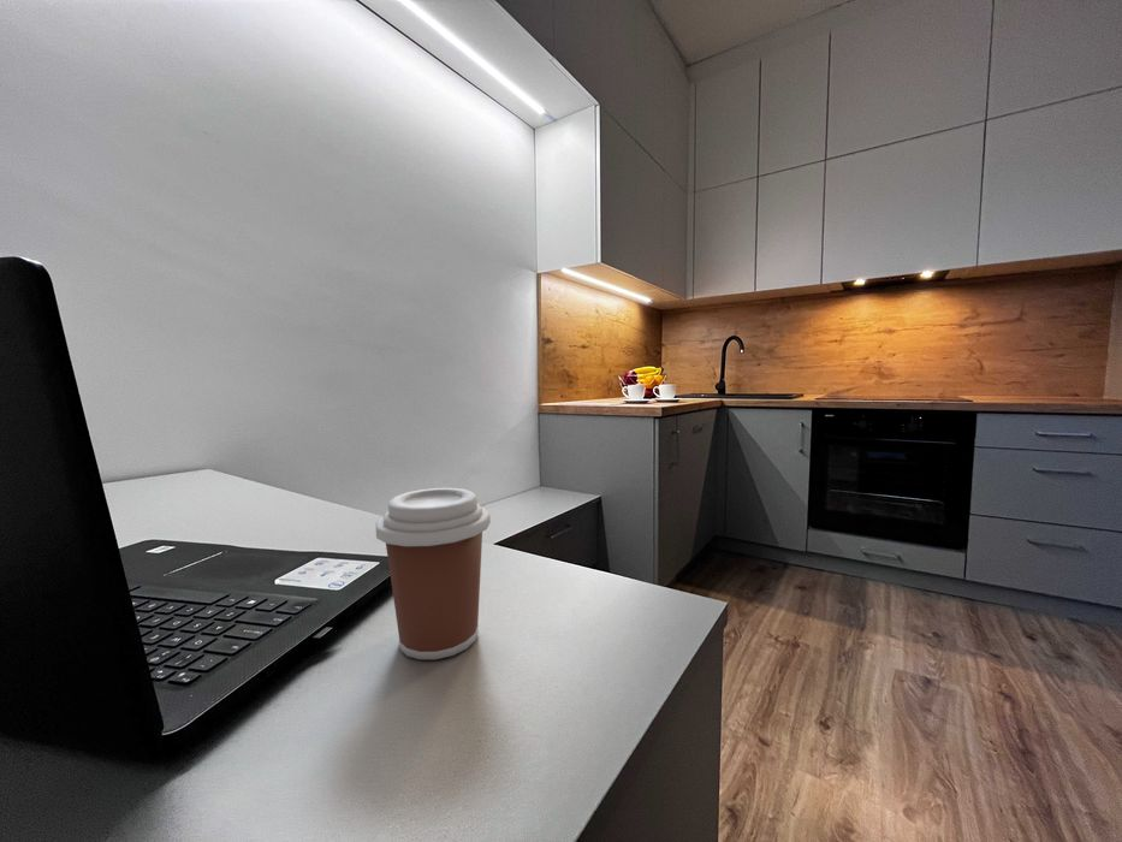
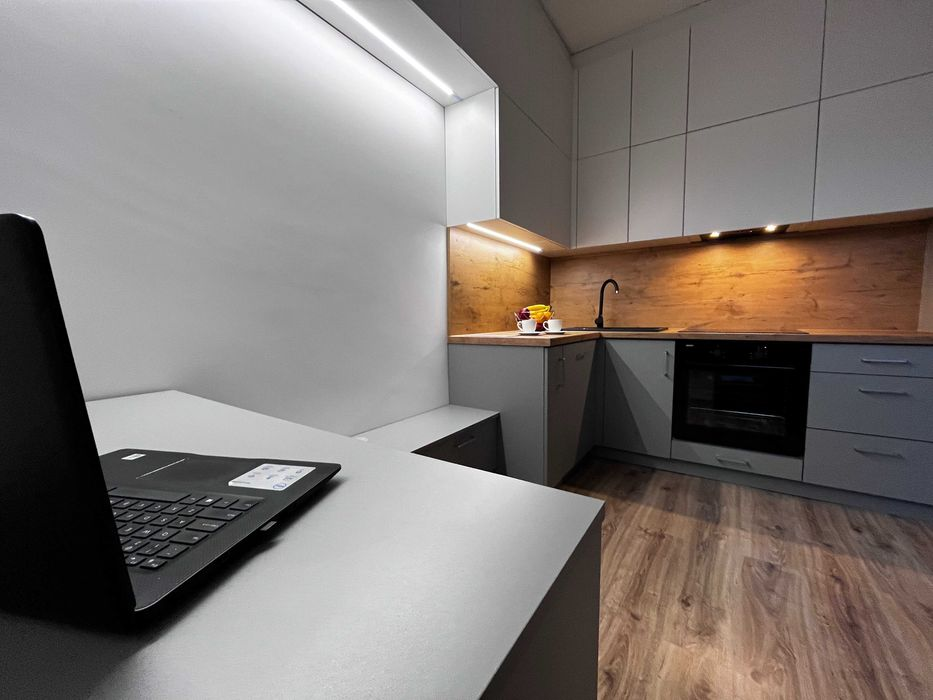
- coffee cup (435, 568)
